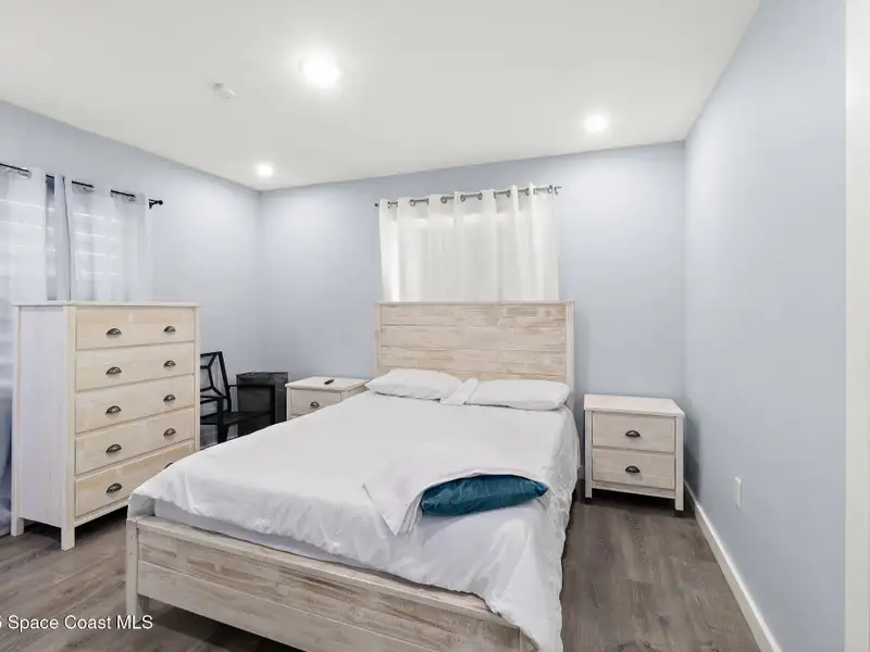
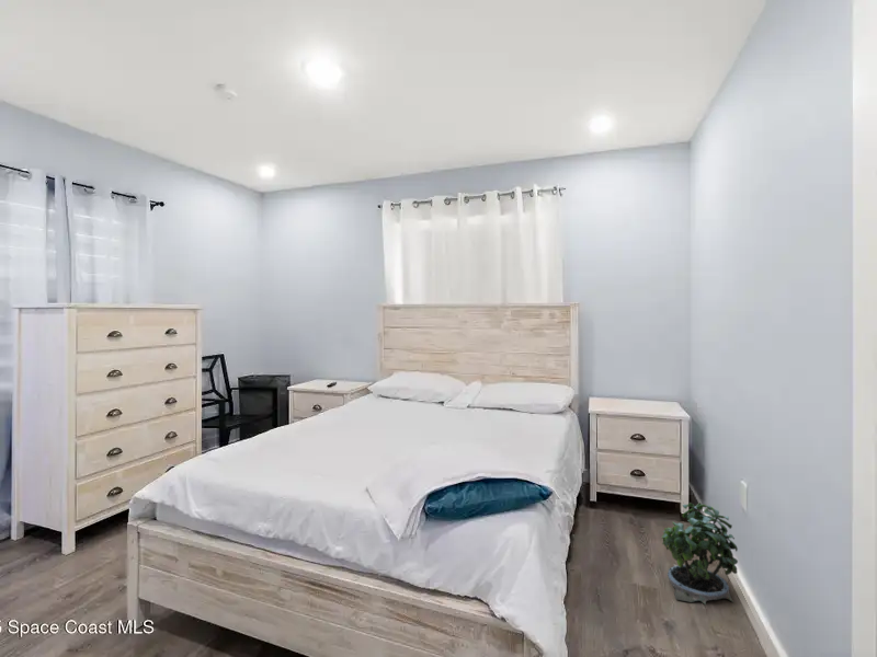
+ potted plant (697, 544)
